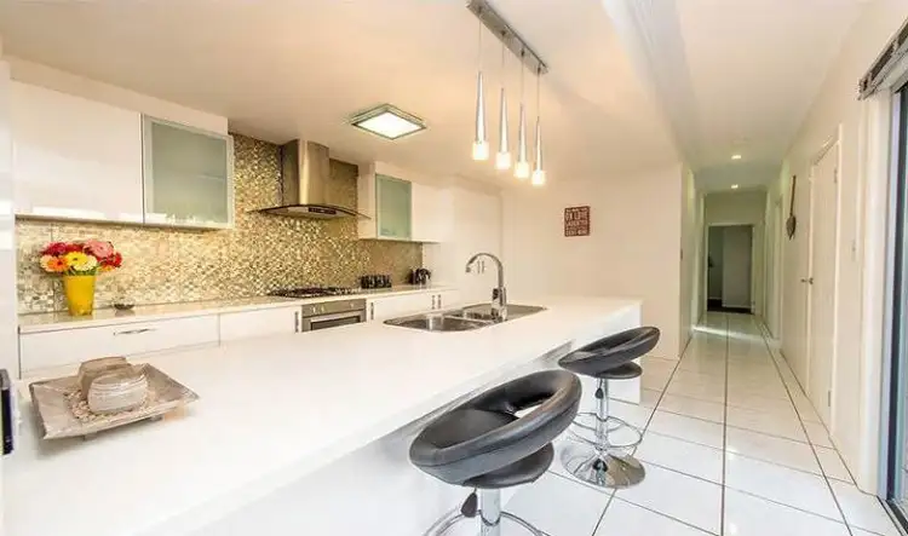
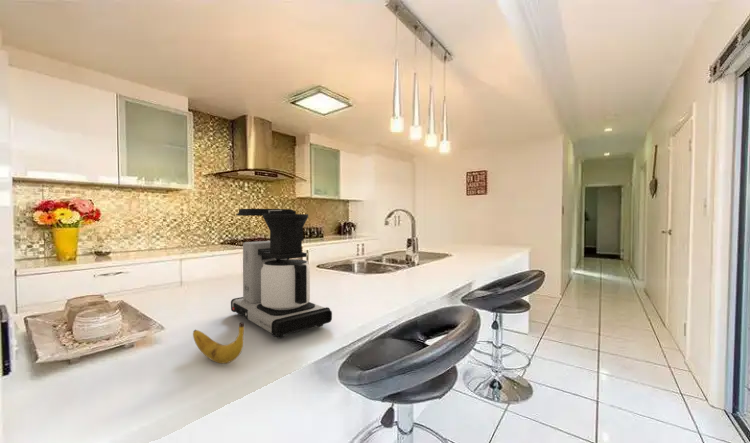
+ coffee maker (278, 264)
+ banana (214, 341)
